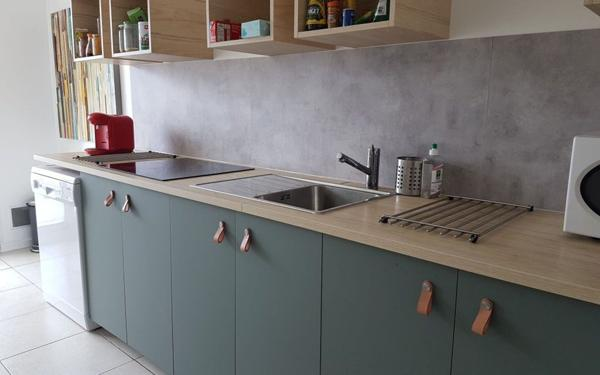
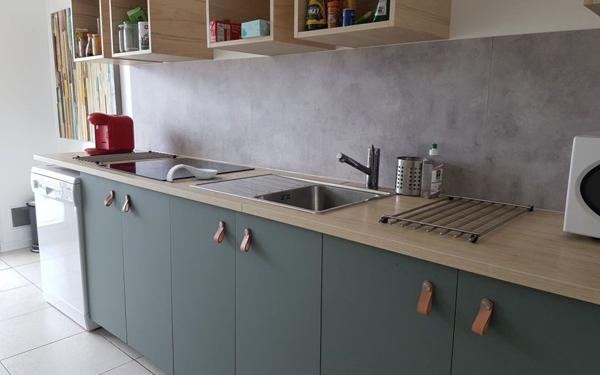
+ spoon rest (193, 171)
